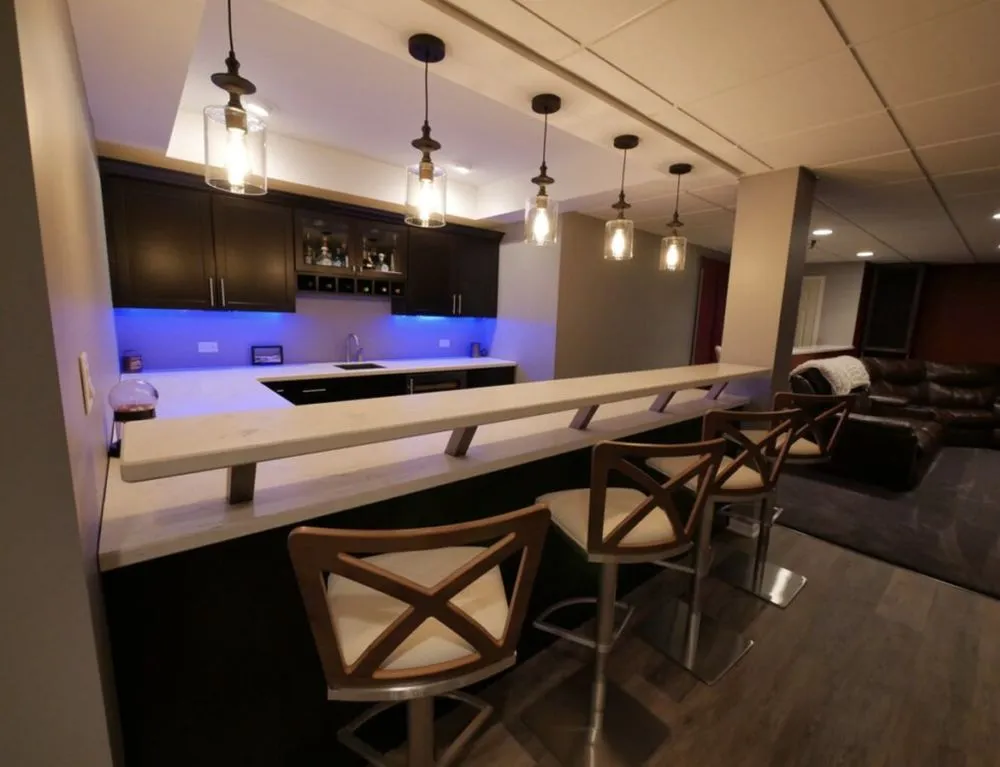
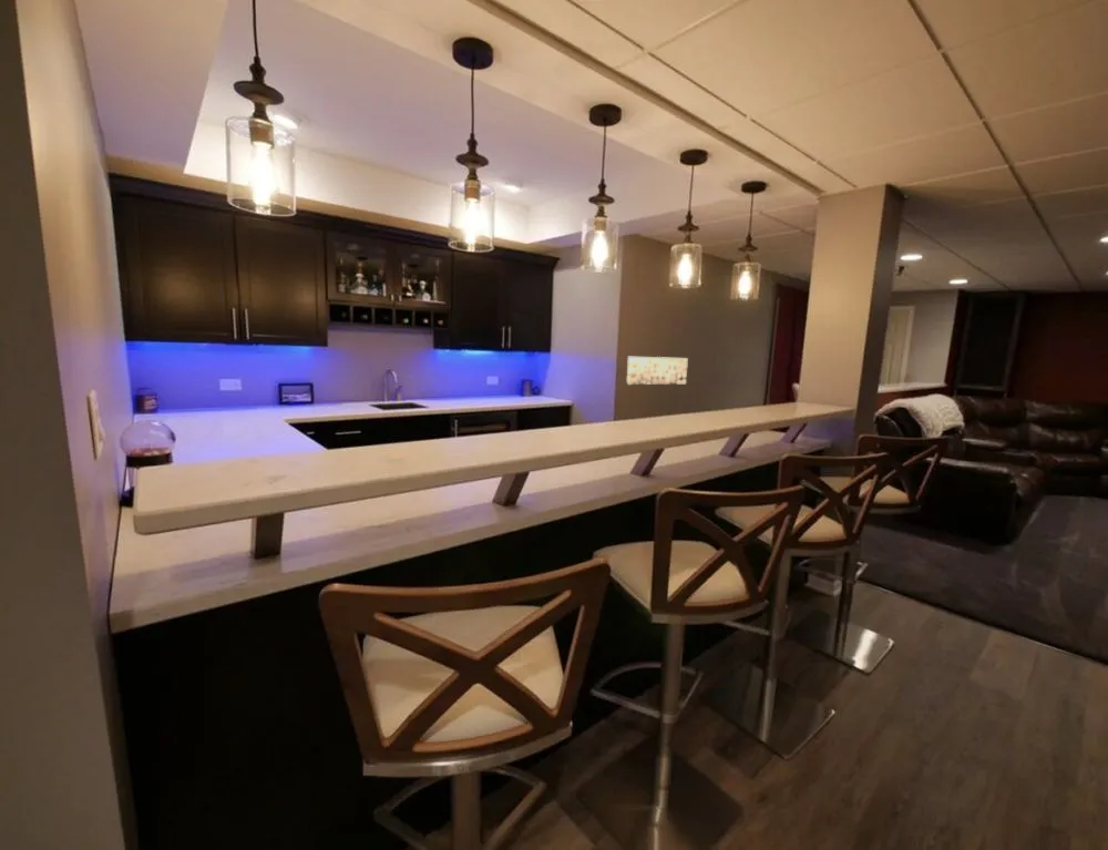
+ wall art (658, 370)
